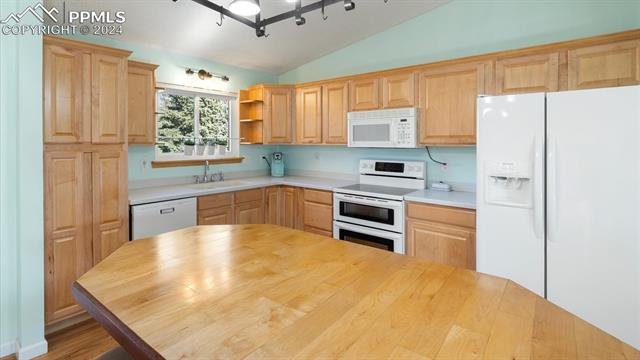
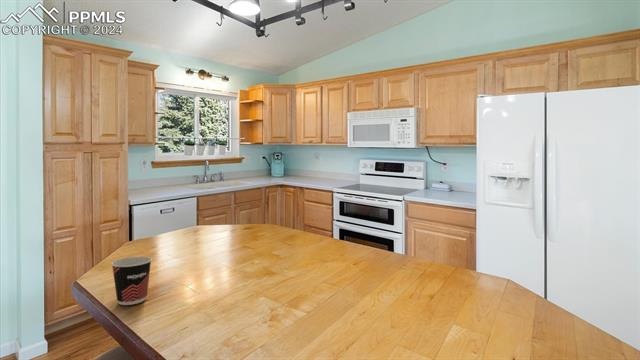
+ cup (132, 280)
